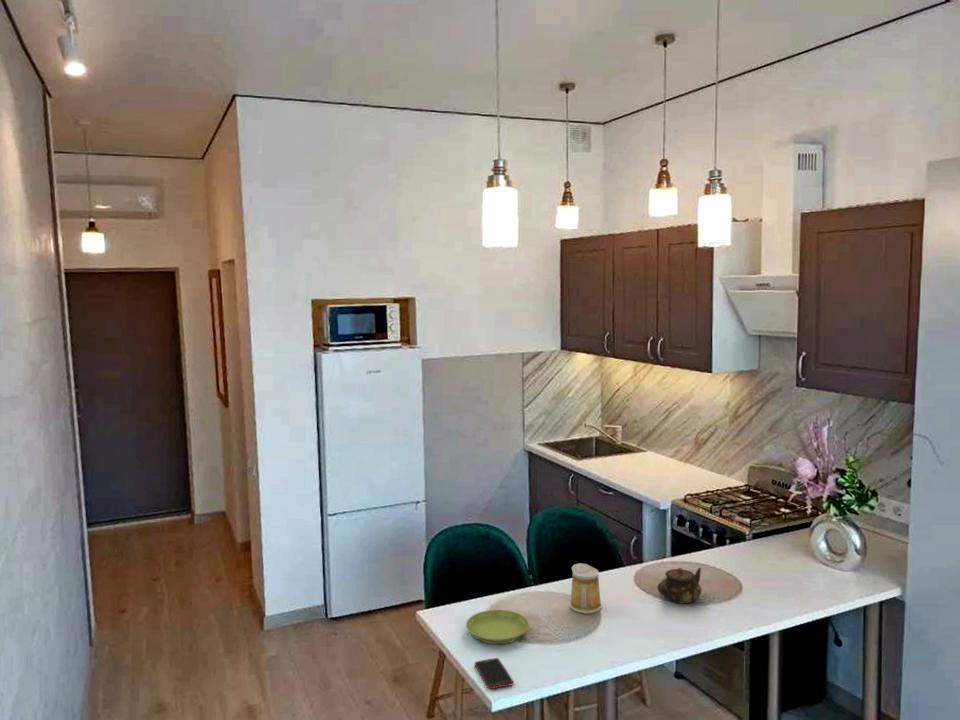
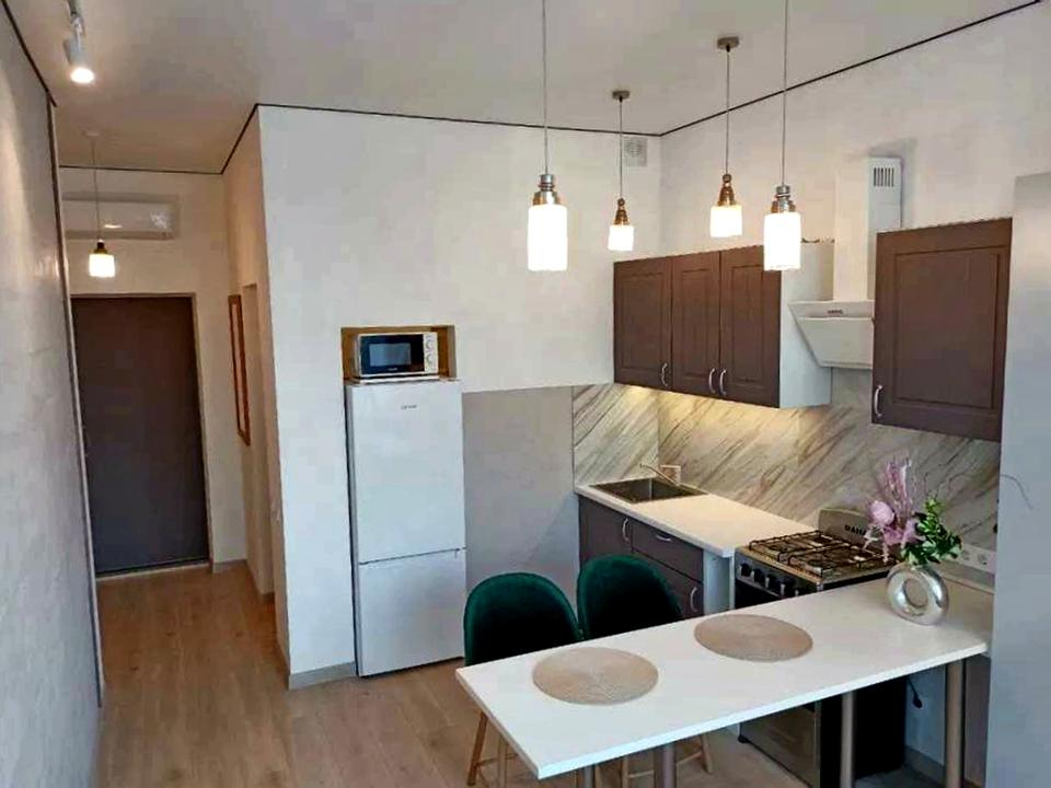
- teapot (680, 582)
- saucer (497, 628)
- mug (585, 587)
- cell phone (493, 673)
